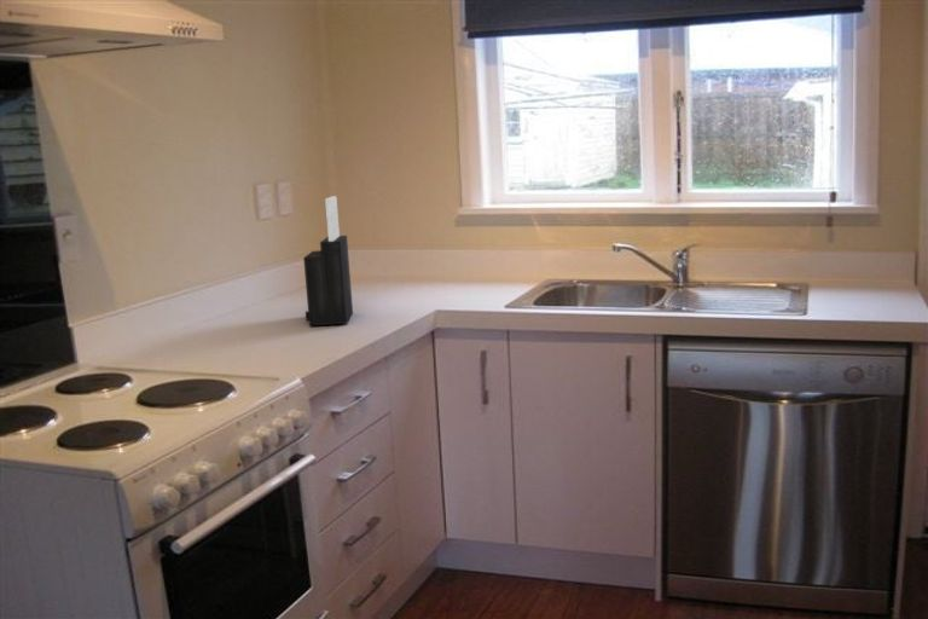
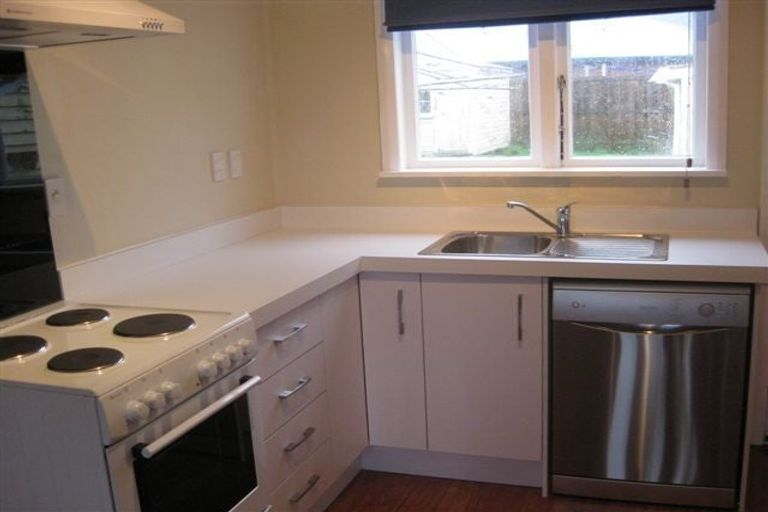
- knife block (323, 259)
